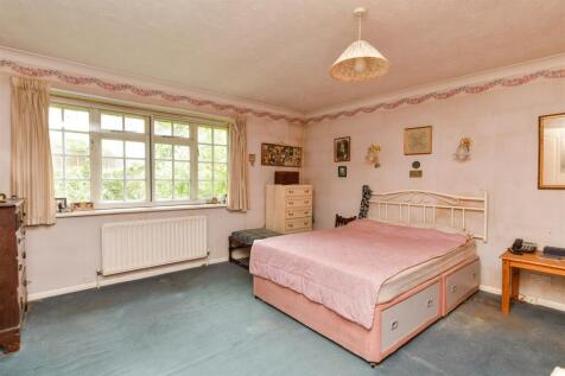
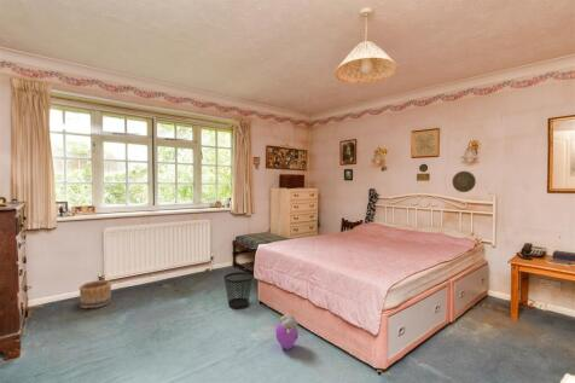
+ basket (95, 294)
+ plush toy (286, 332)
+ wastebasket (238, 290)
+ decorative plate (463, 181)
